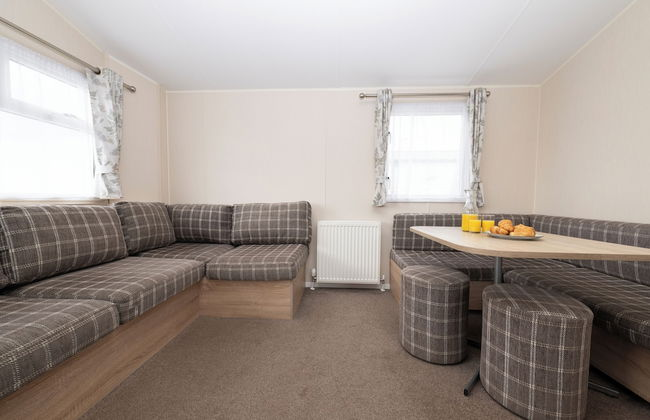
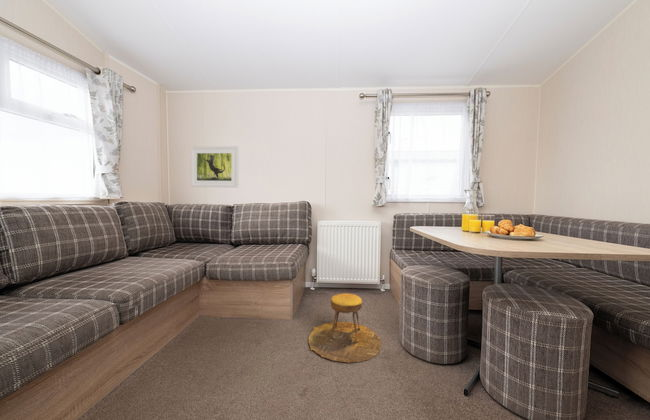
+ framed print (214, 167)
+ stool (344, 322)
